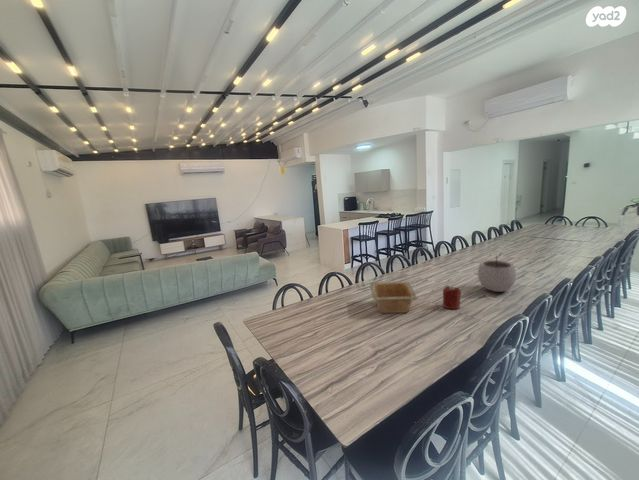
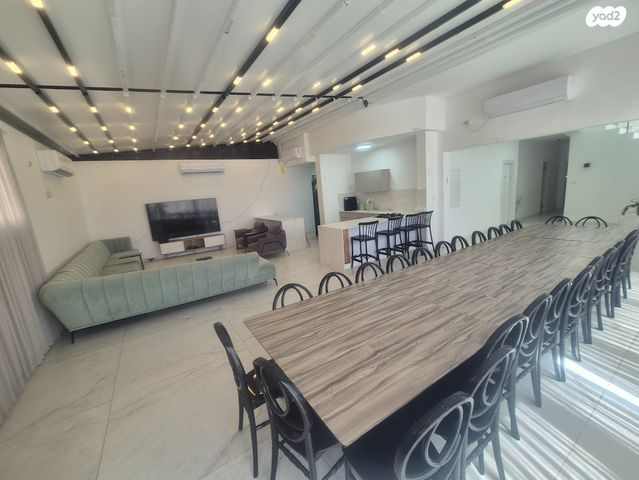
- plant pot (496, 271)
- serving bowl (392, 298)
- candle (451, 295)
